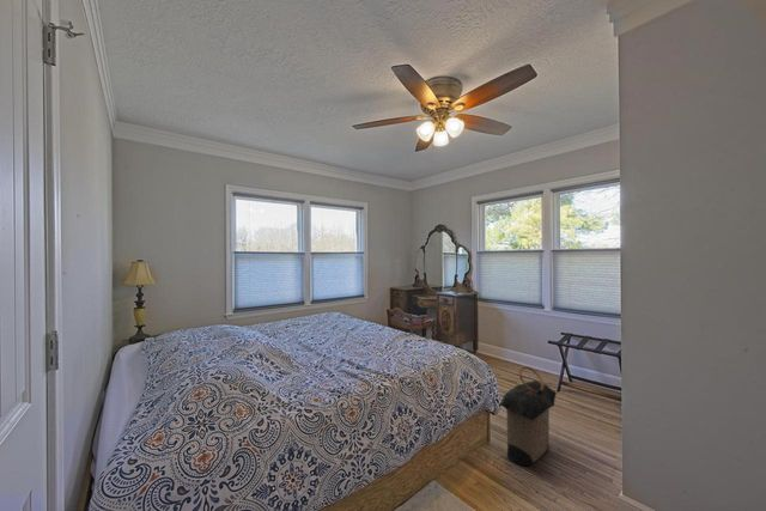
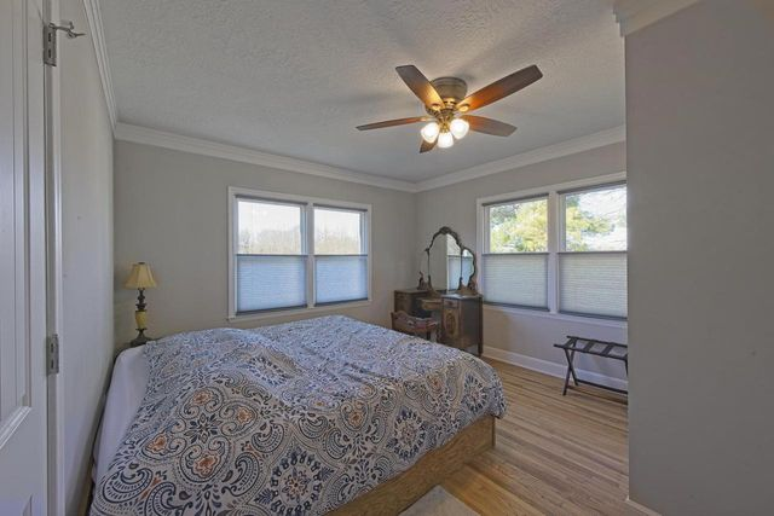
- laundry hamper (529, 412)
